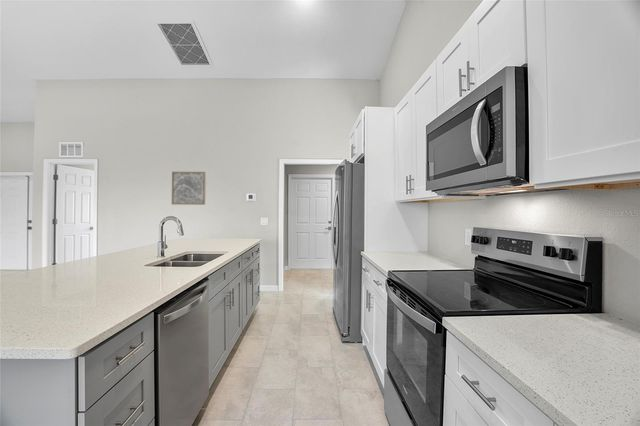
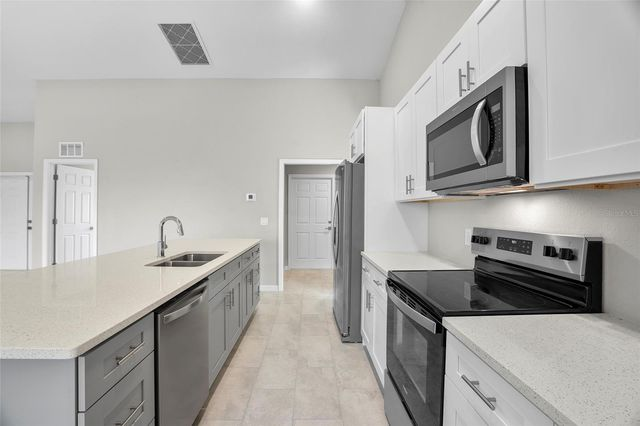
- wall art (188, 188)
